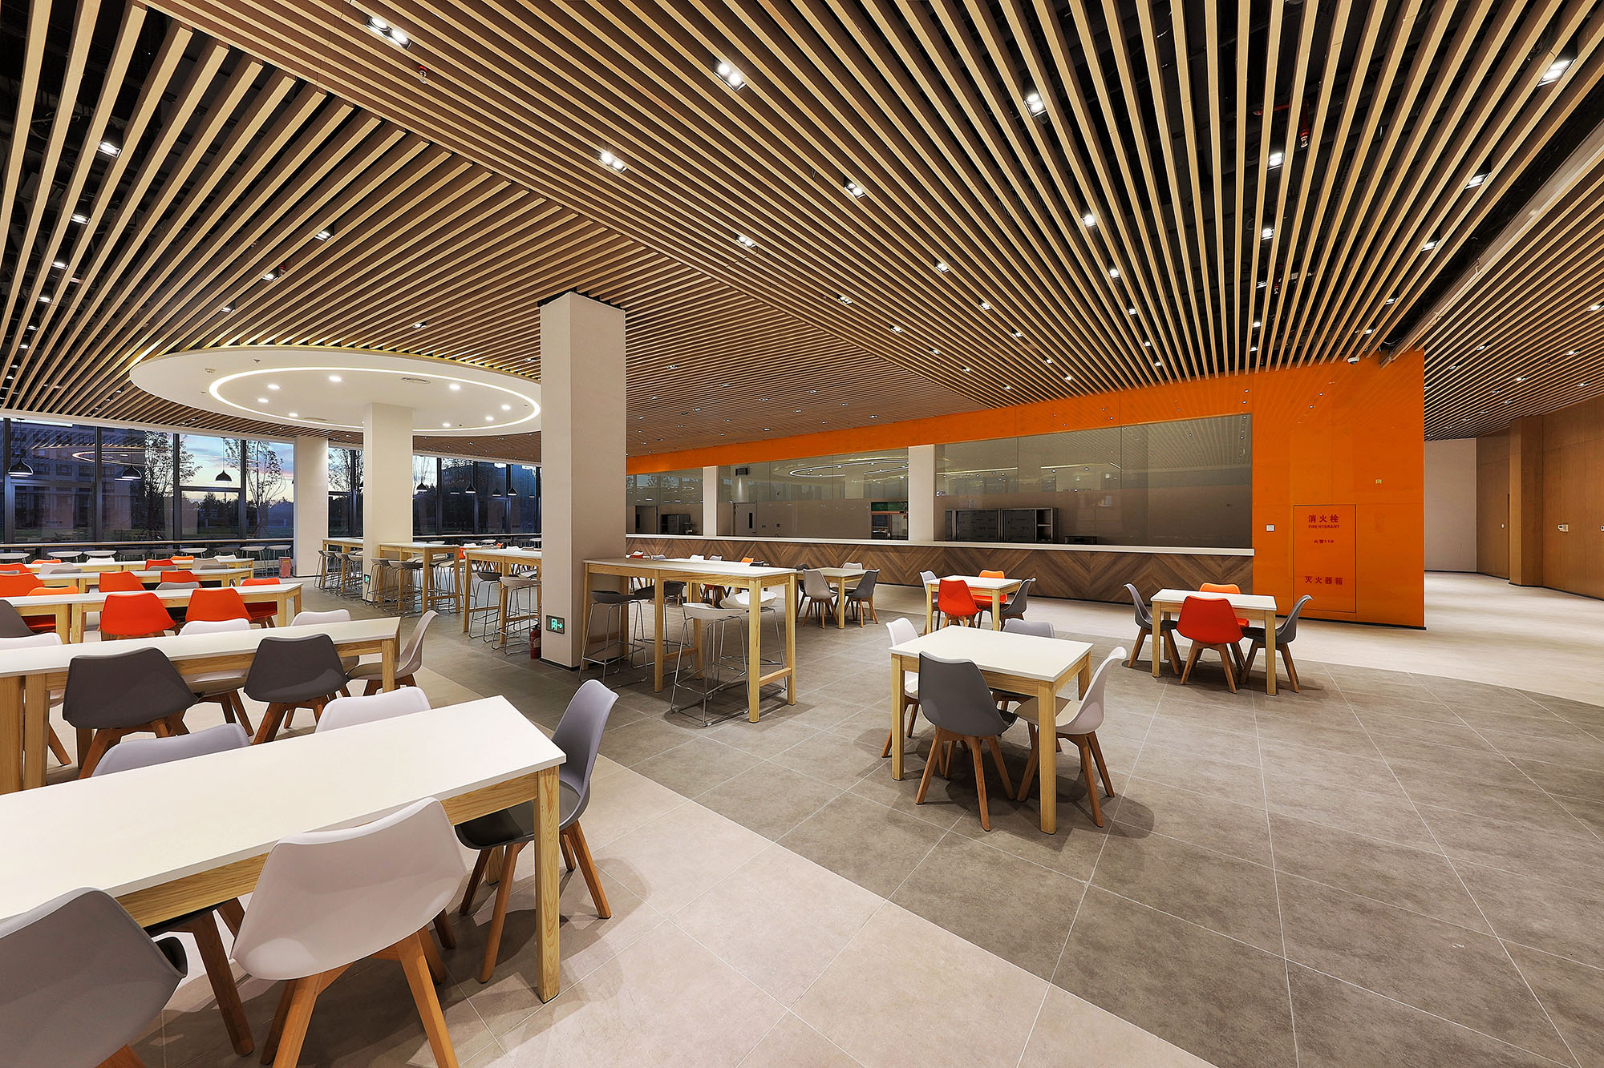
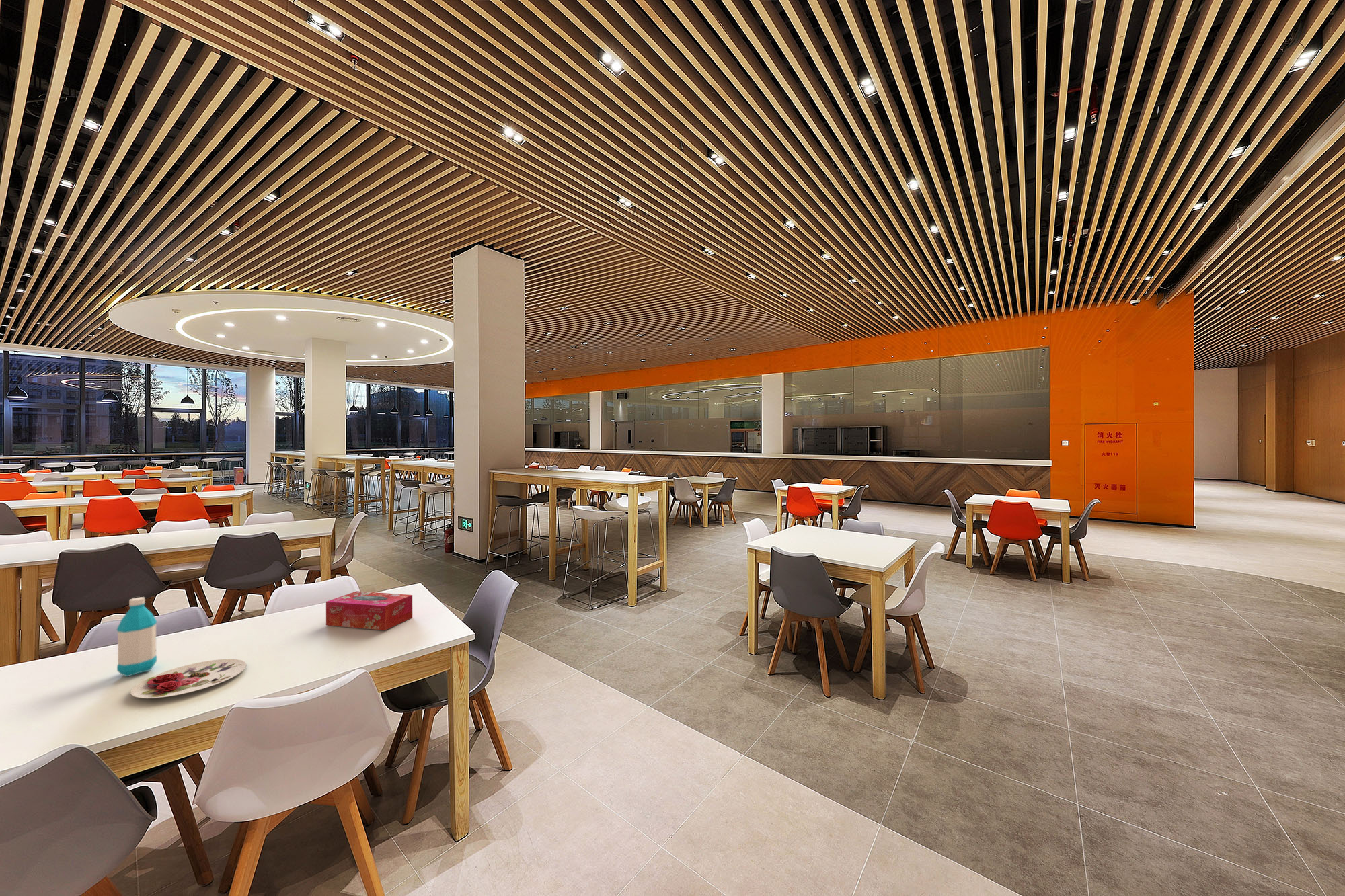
+ plate (192, 676)
+ tissue box (370, 610)
+ water bottle (137, 635)
